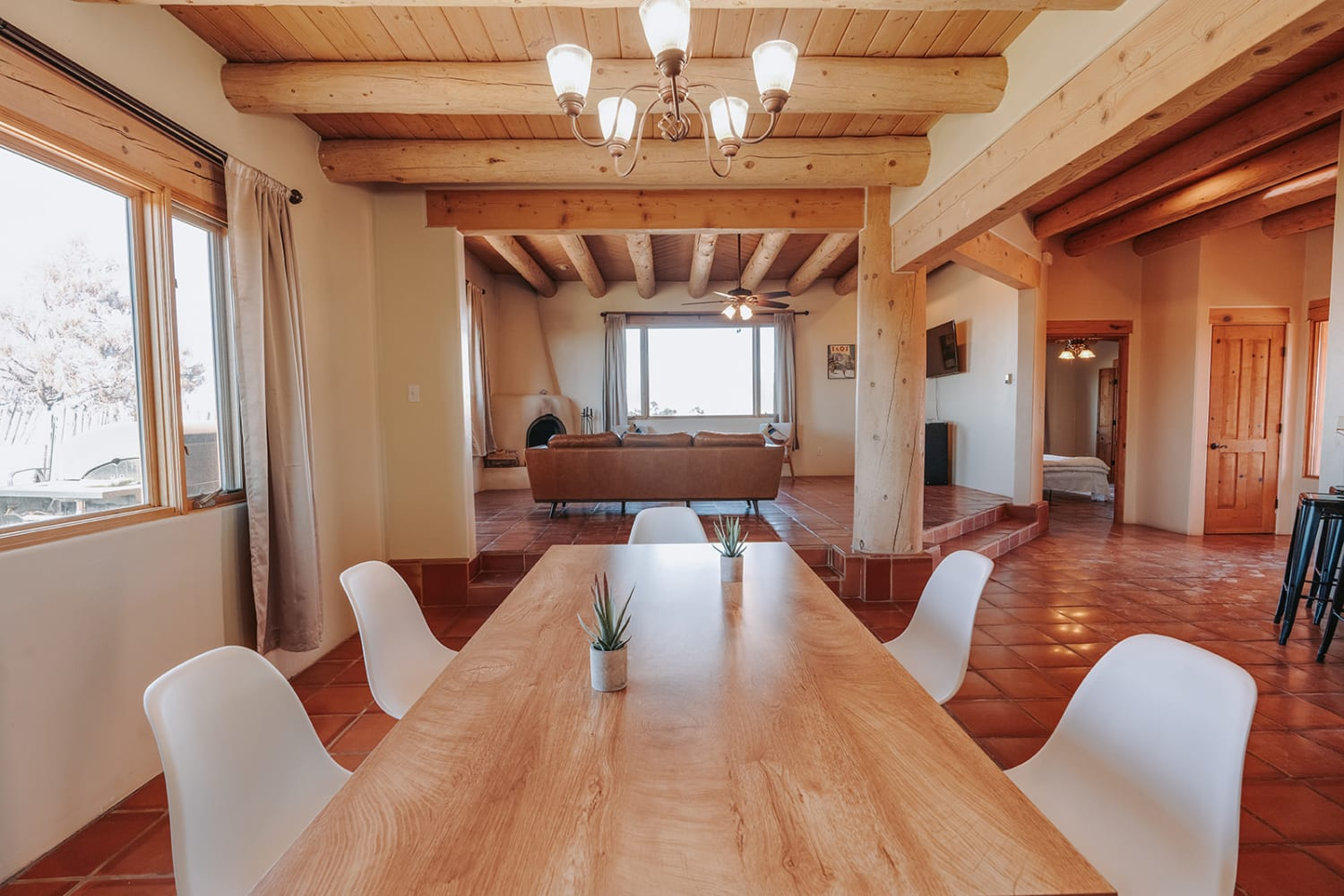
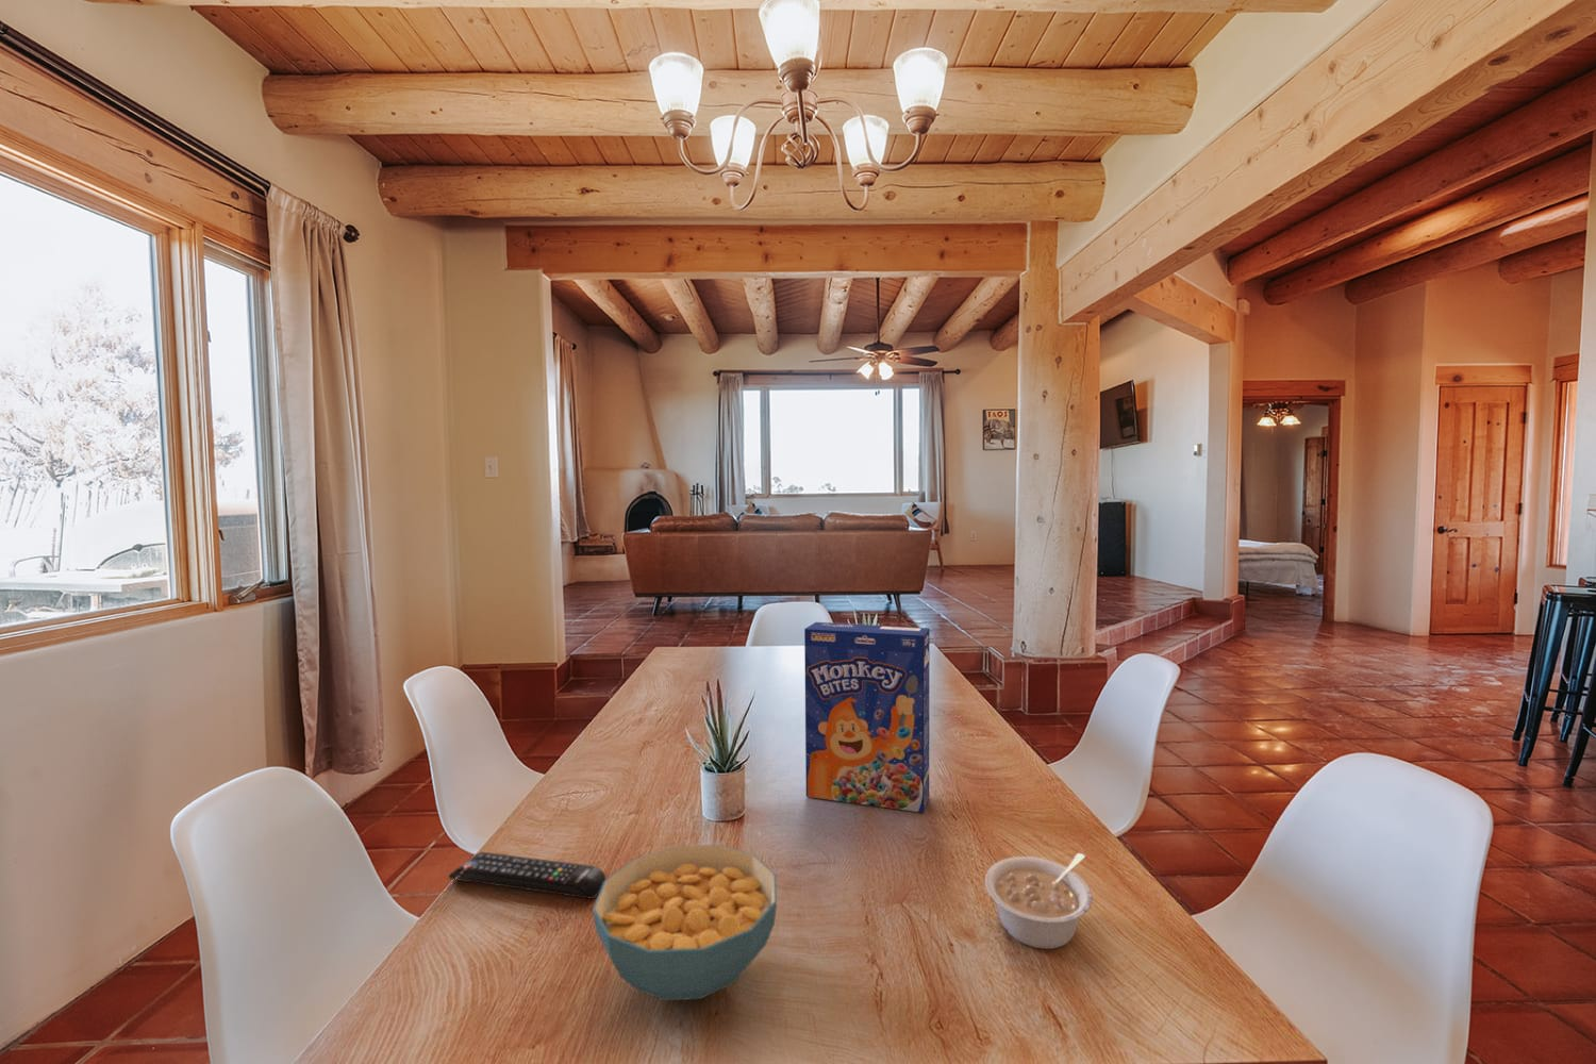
+ cereal box (867, 712)
+ cereal bowl (689, 933)
+ remote control (527, 875)
+ legume (1037, 898)
